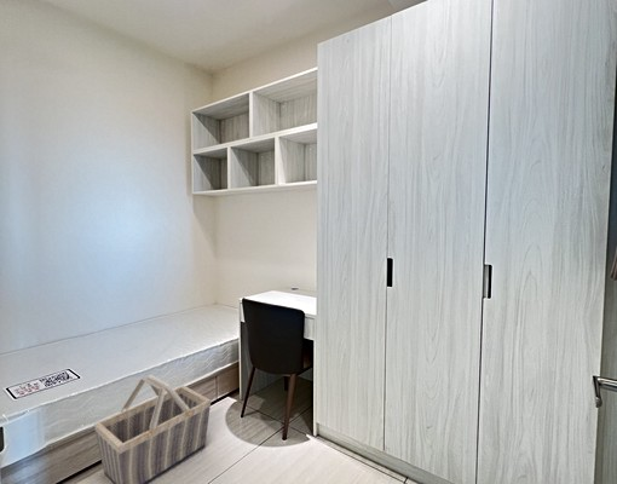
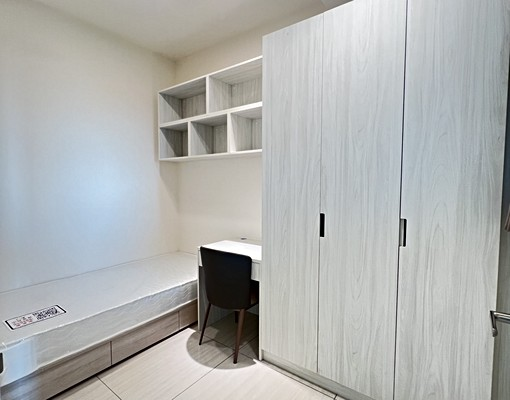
- basket (156, 421)
